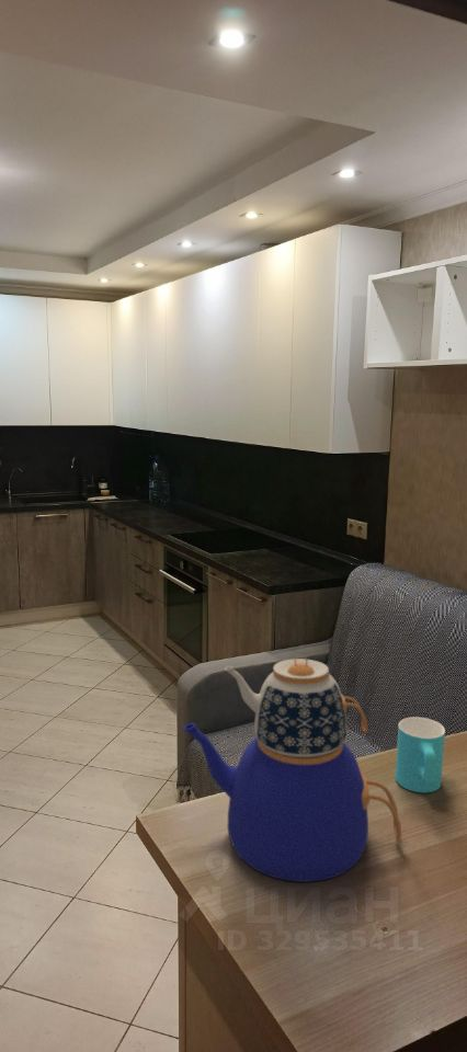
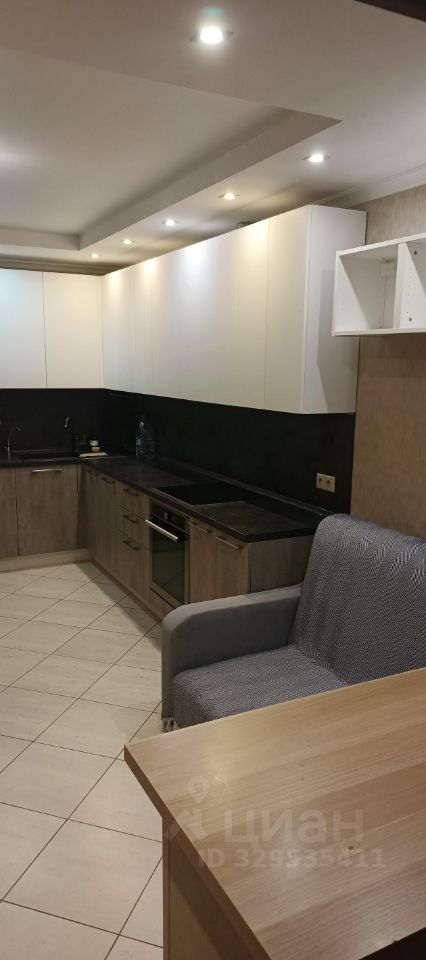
- cup (418, 757)
- teapot (295, 747)
